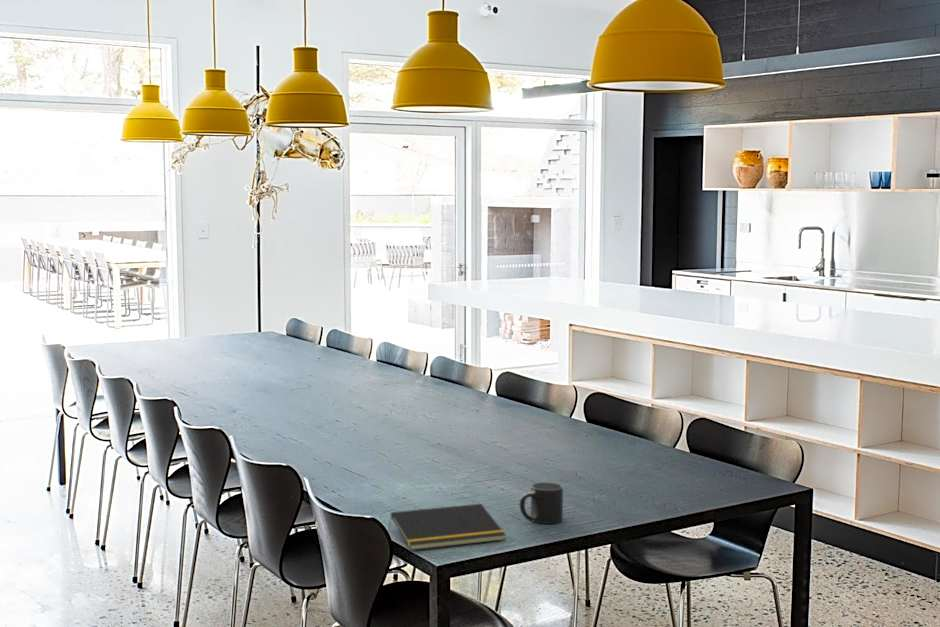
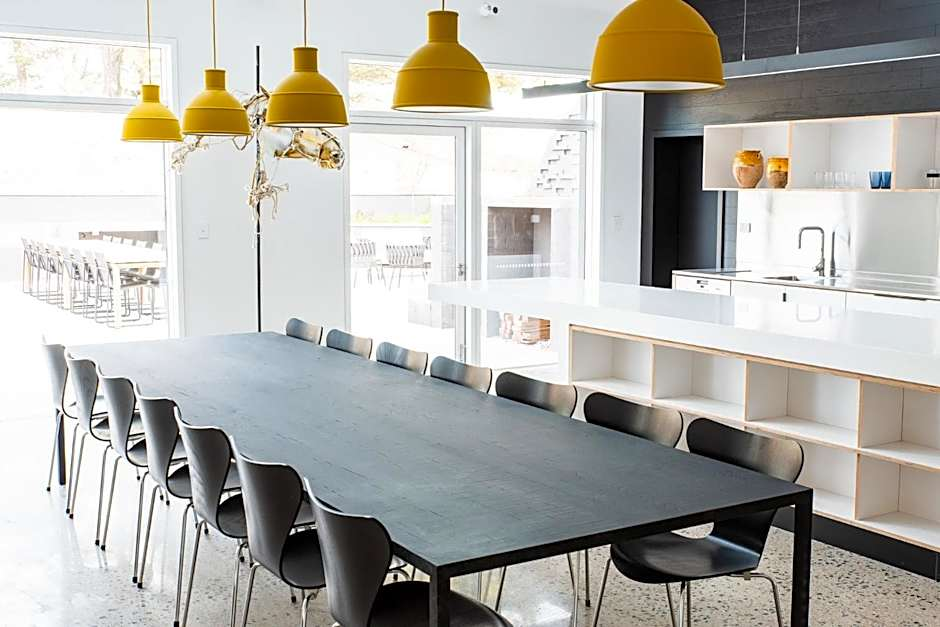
- notepad (447, 525)
- mug (539, 503)
